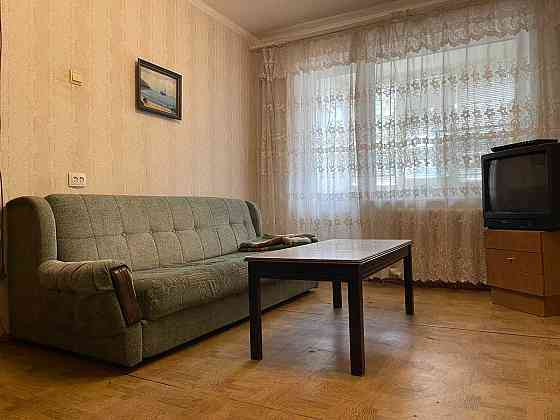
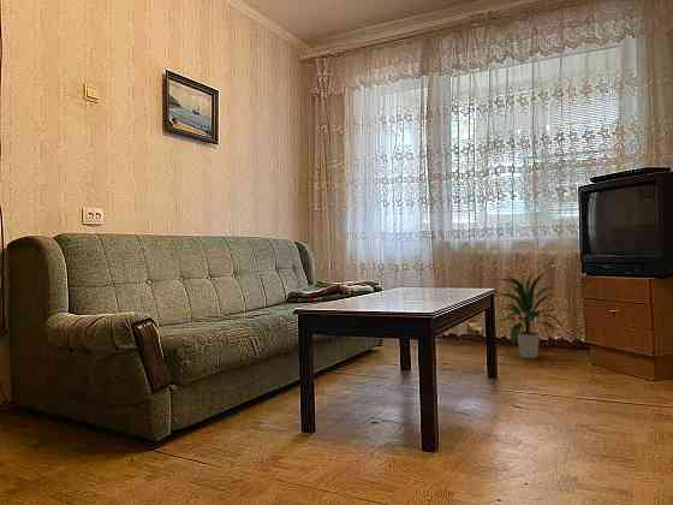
+ indoor plant (525, 313)
